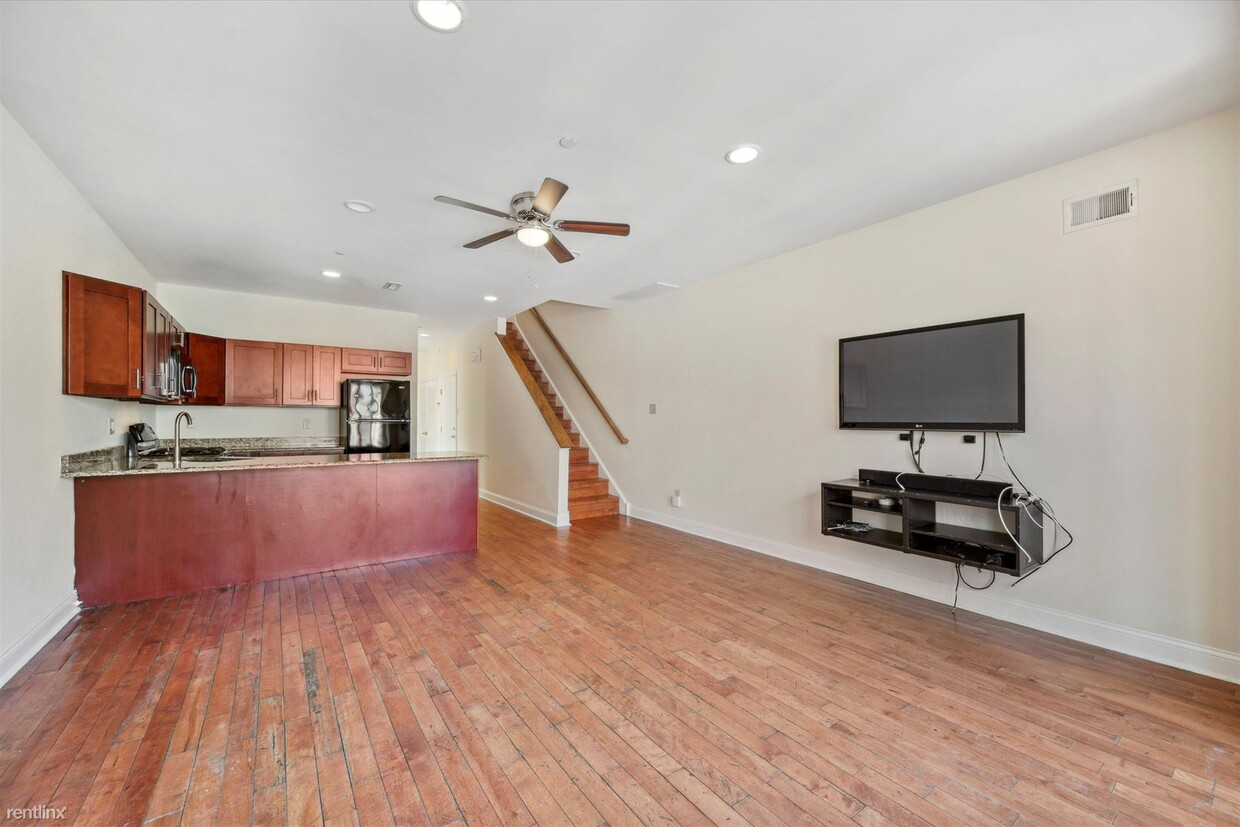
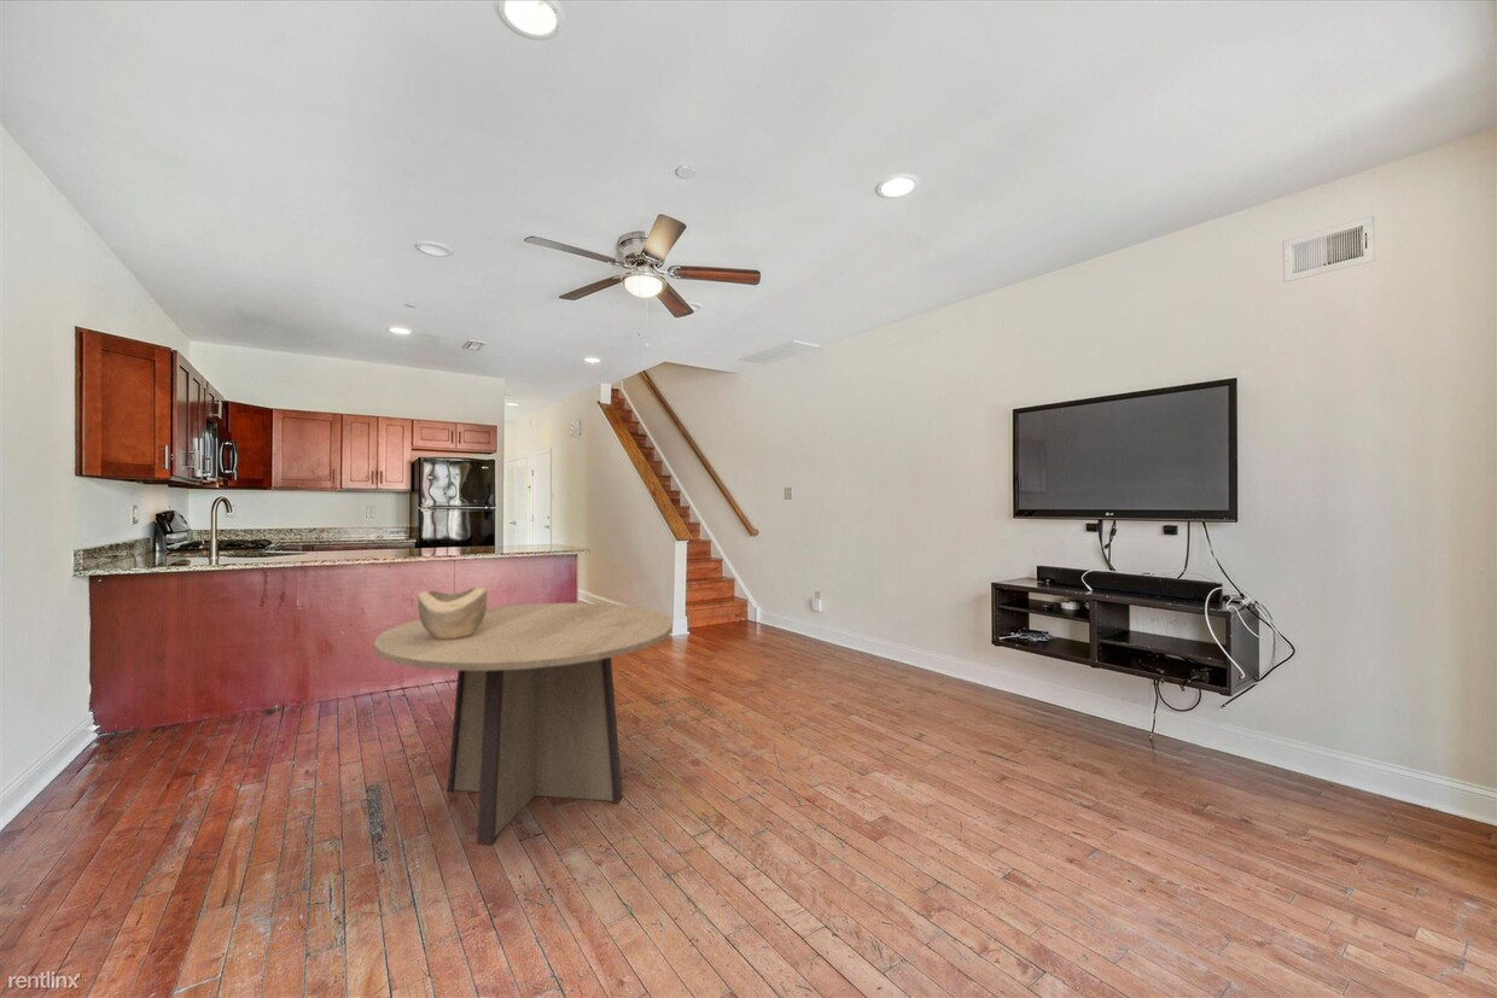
+ decorative bowl (453, 612)
+ dining table (534, 710)
